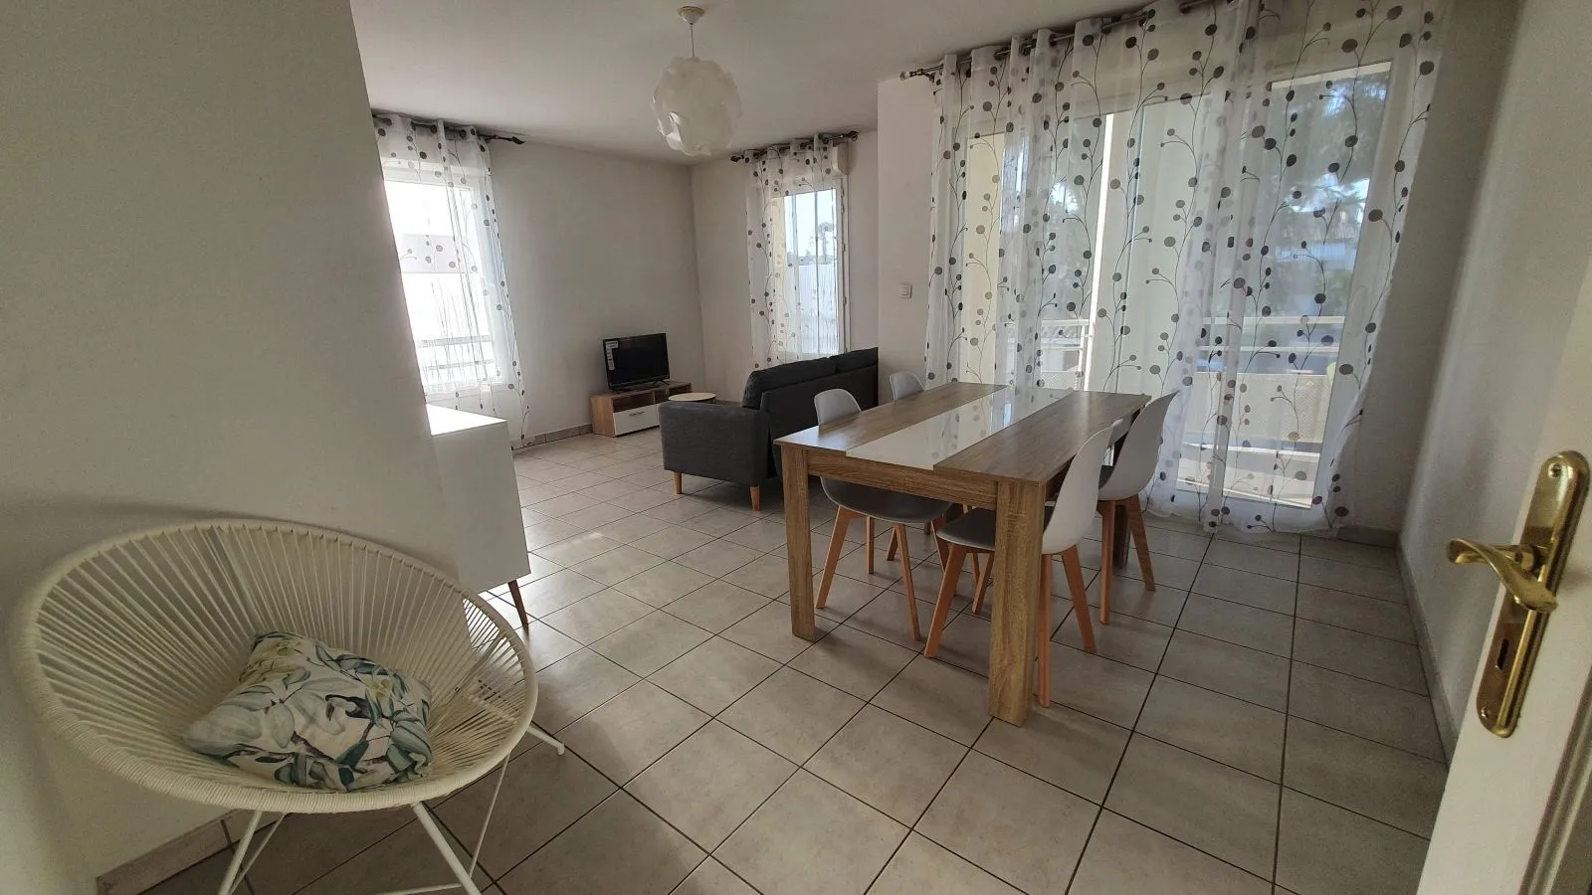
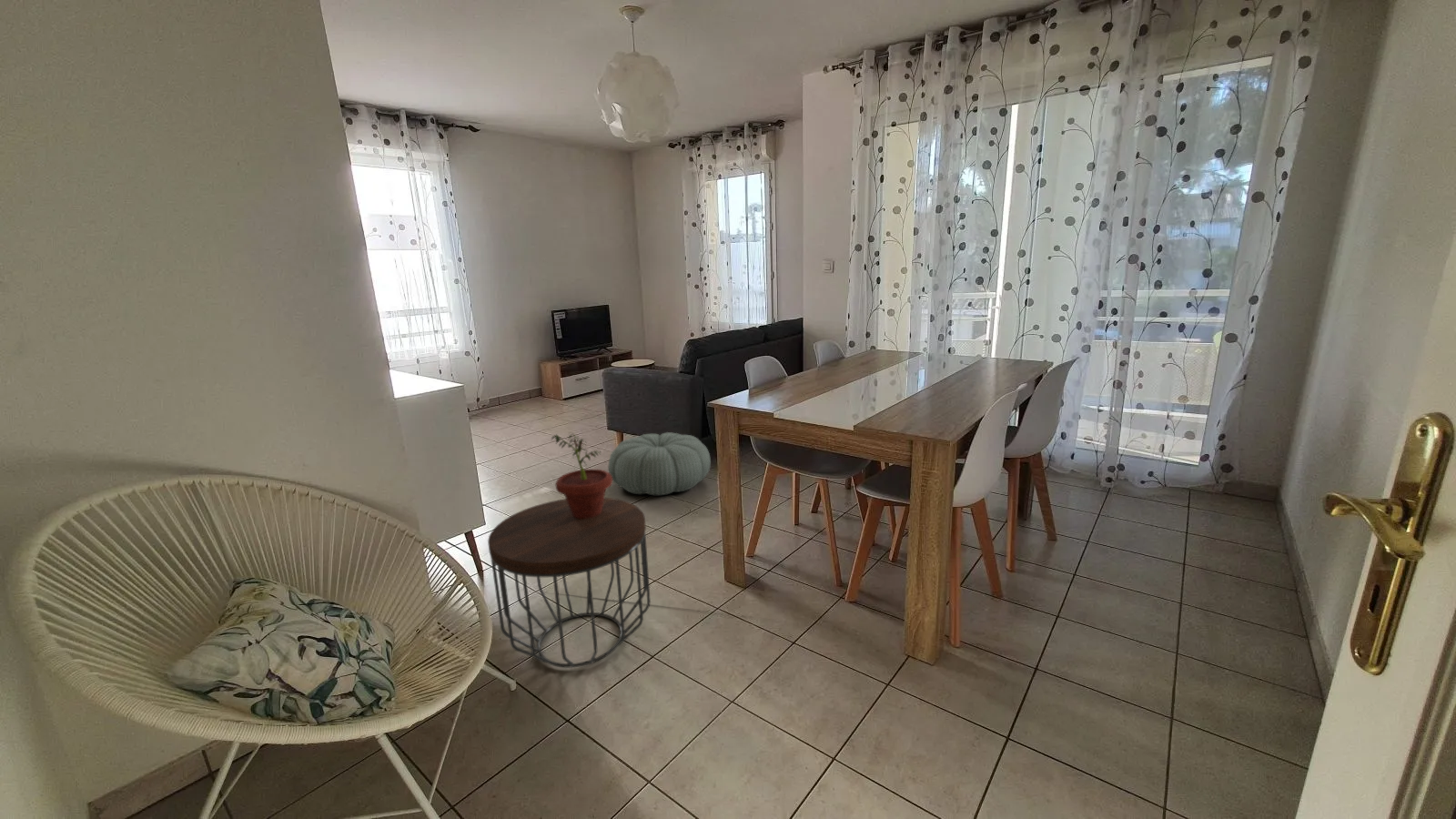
+ side table (566, 583)
+ potted plant (581, 470)
+ pouf (660, 461)
